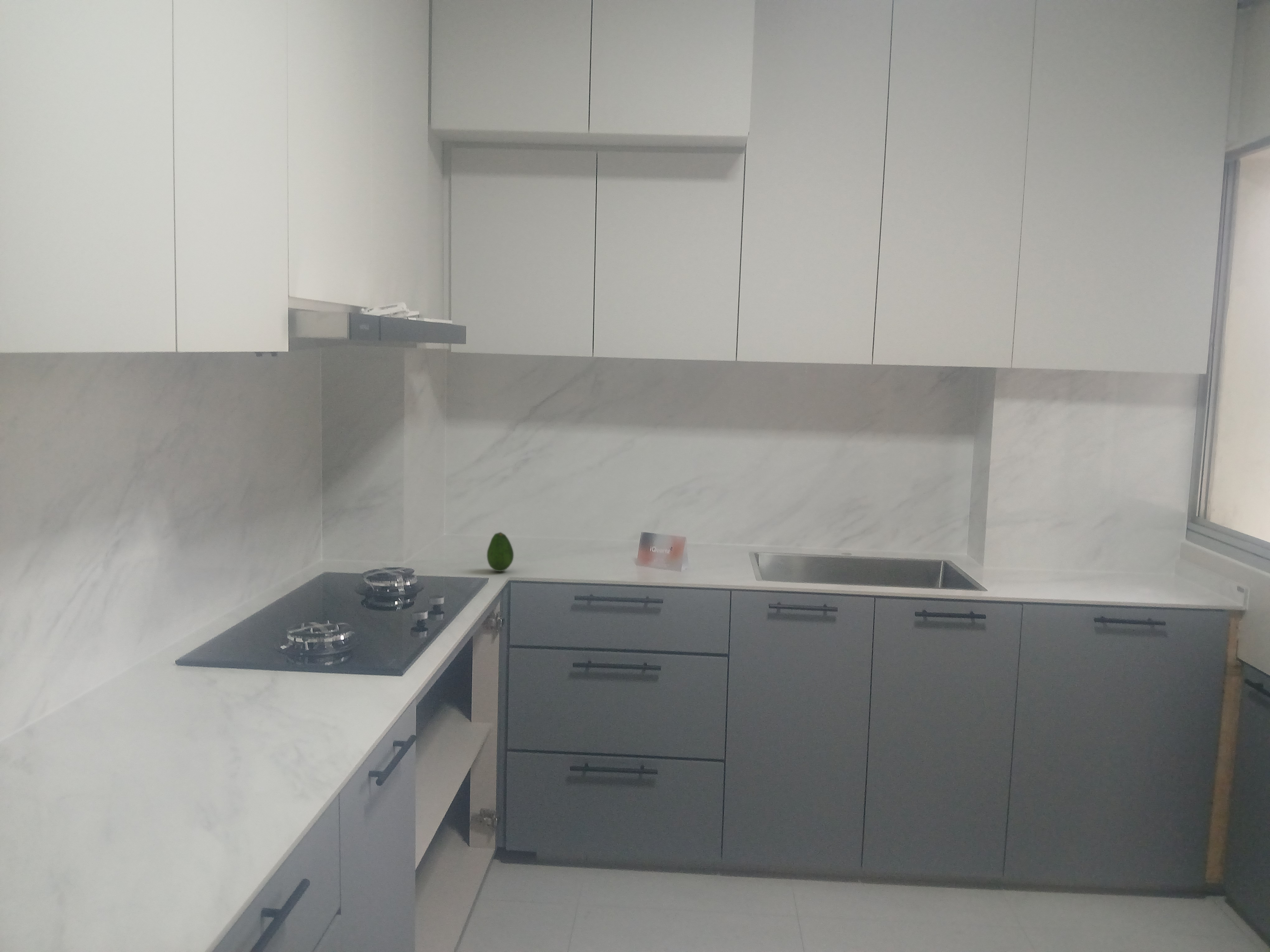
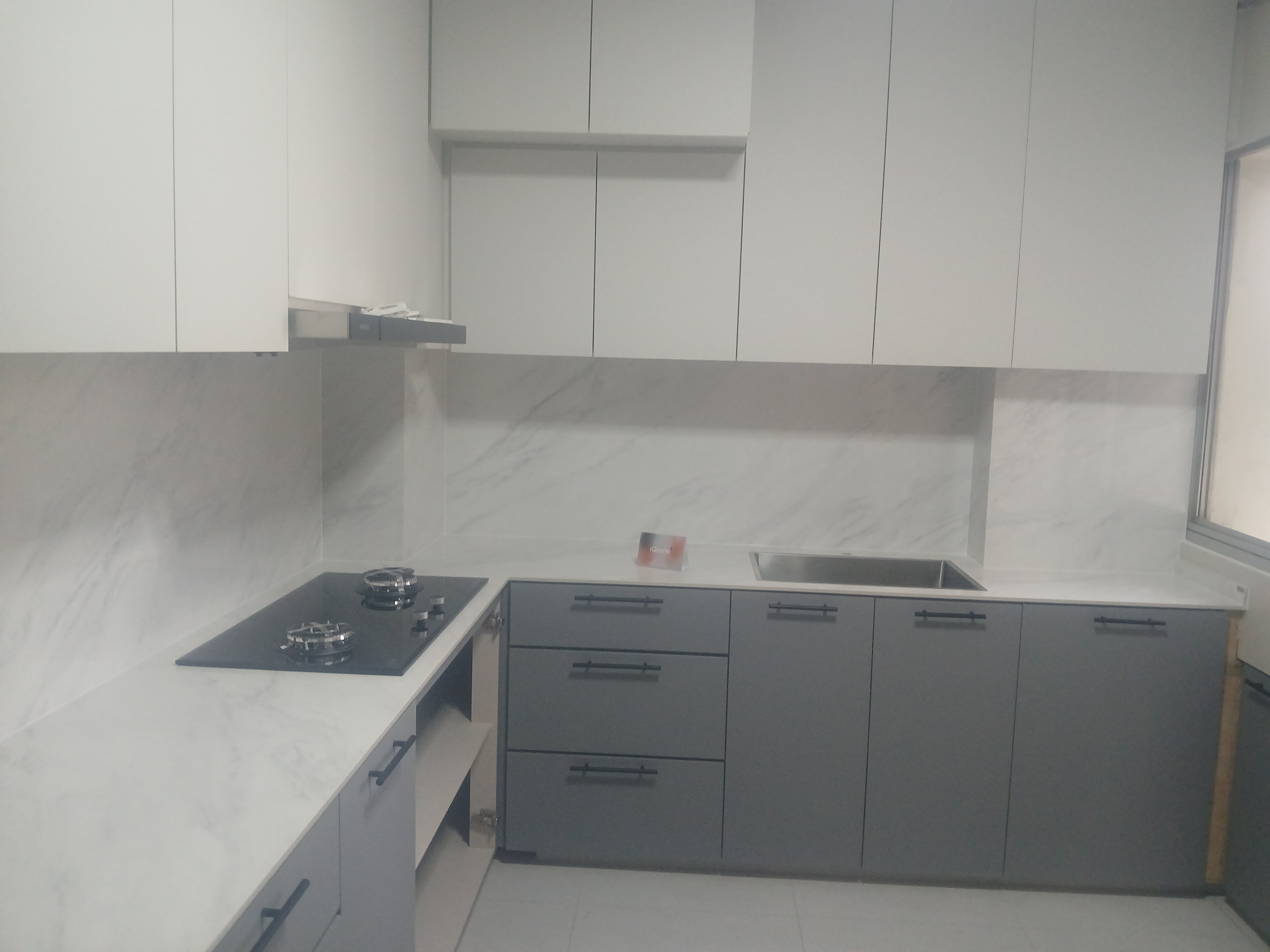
- fruit (500, 552)
